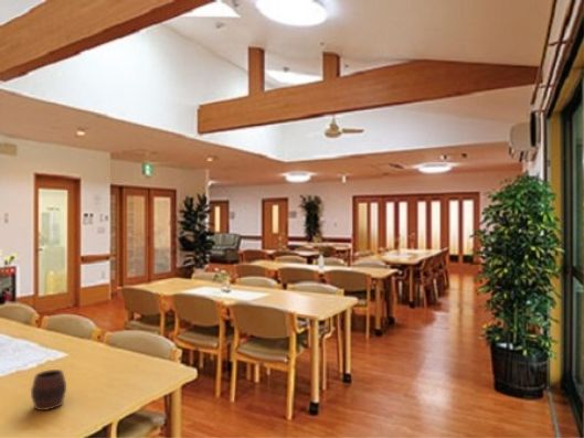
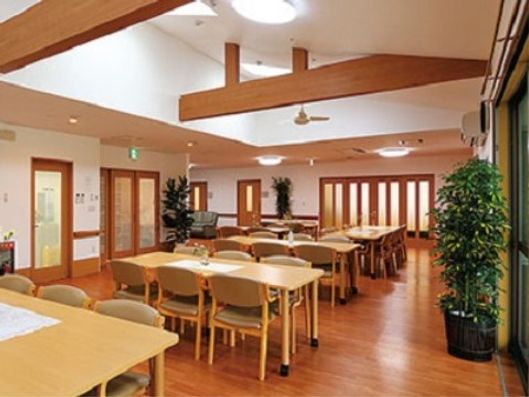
- cup (49, 388)
